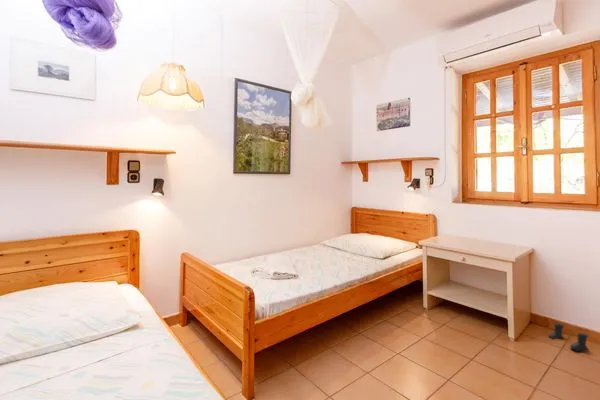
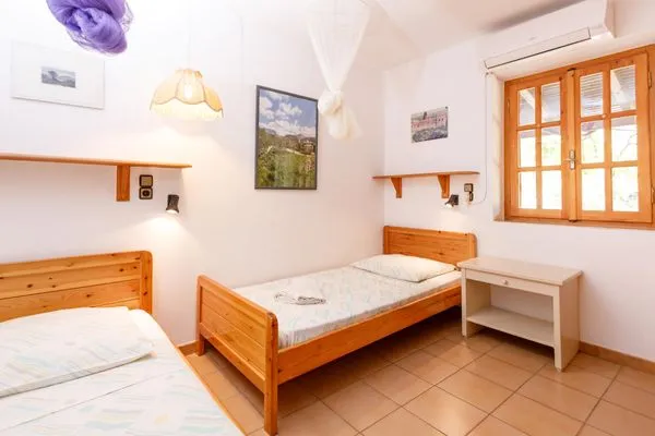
- boots (562, 336)
